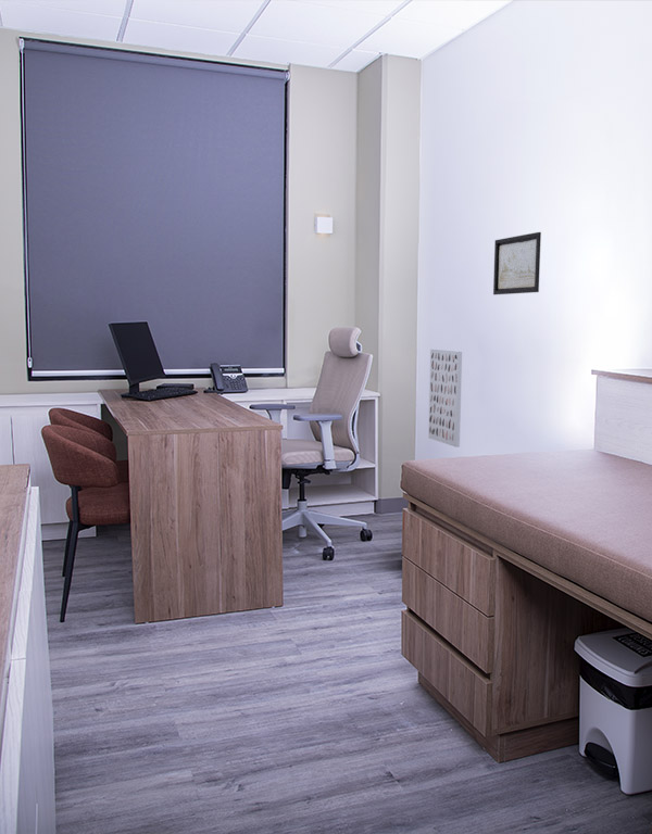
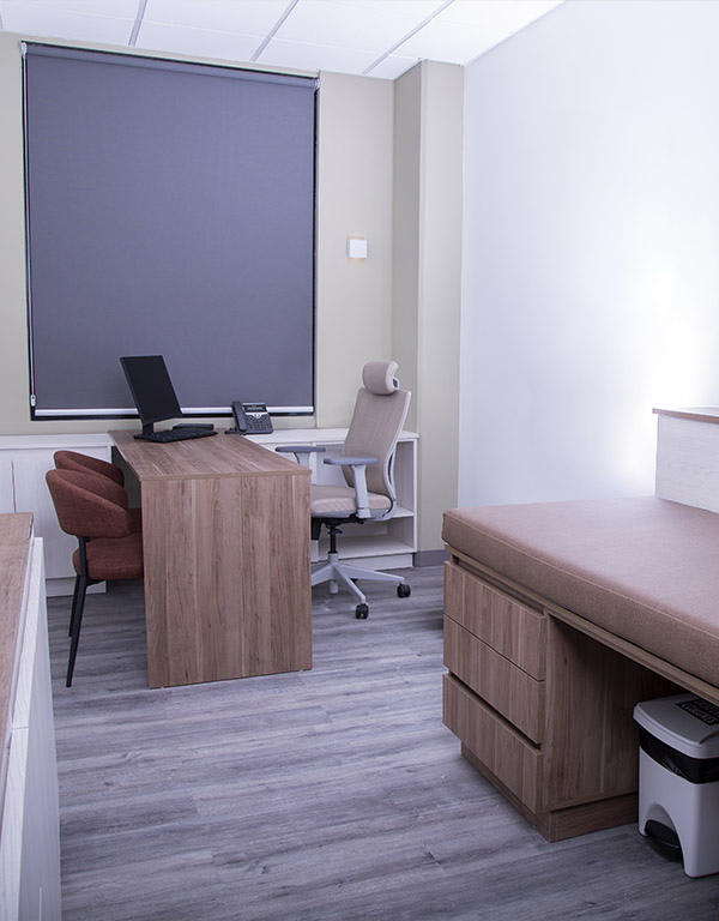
- wall art (444, 396)
- wall art (515, 265)
